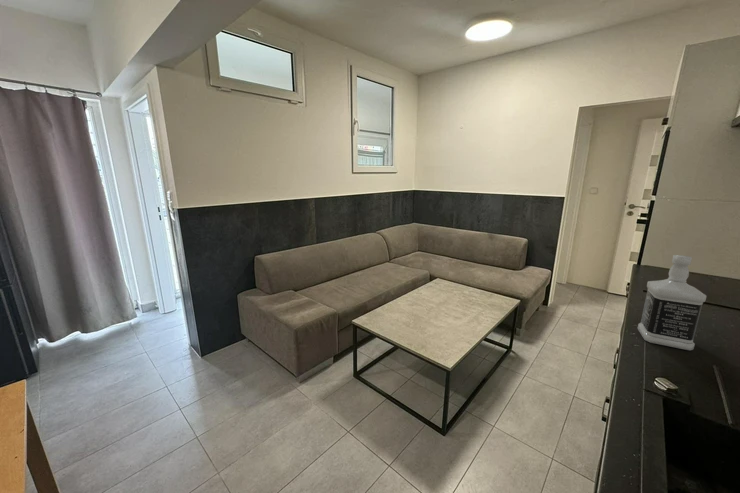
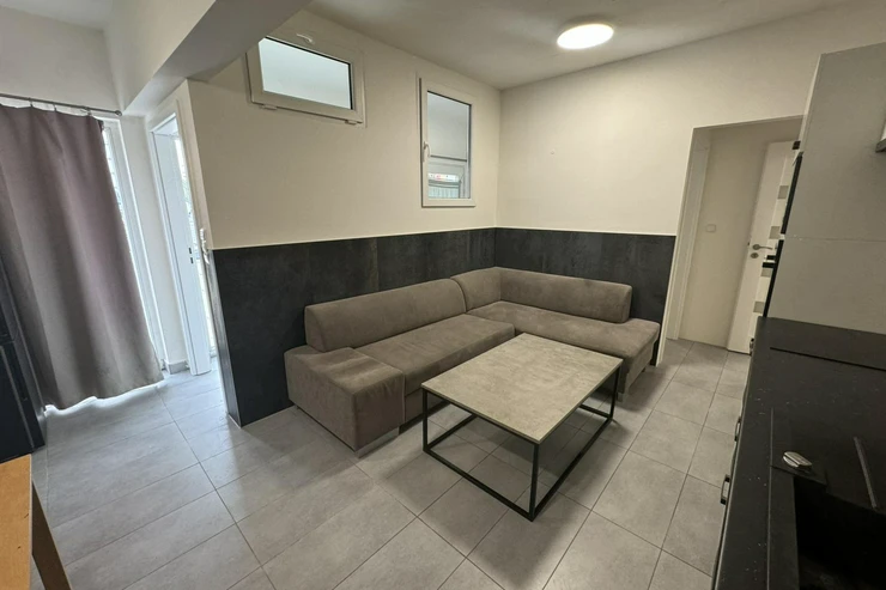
- bottle (672, 298)
